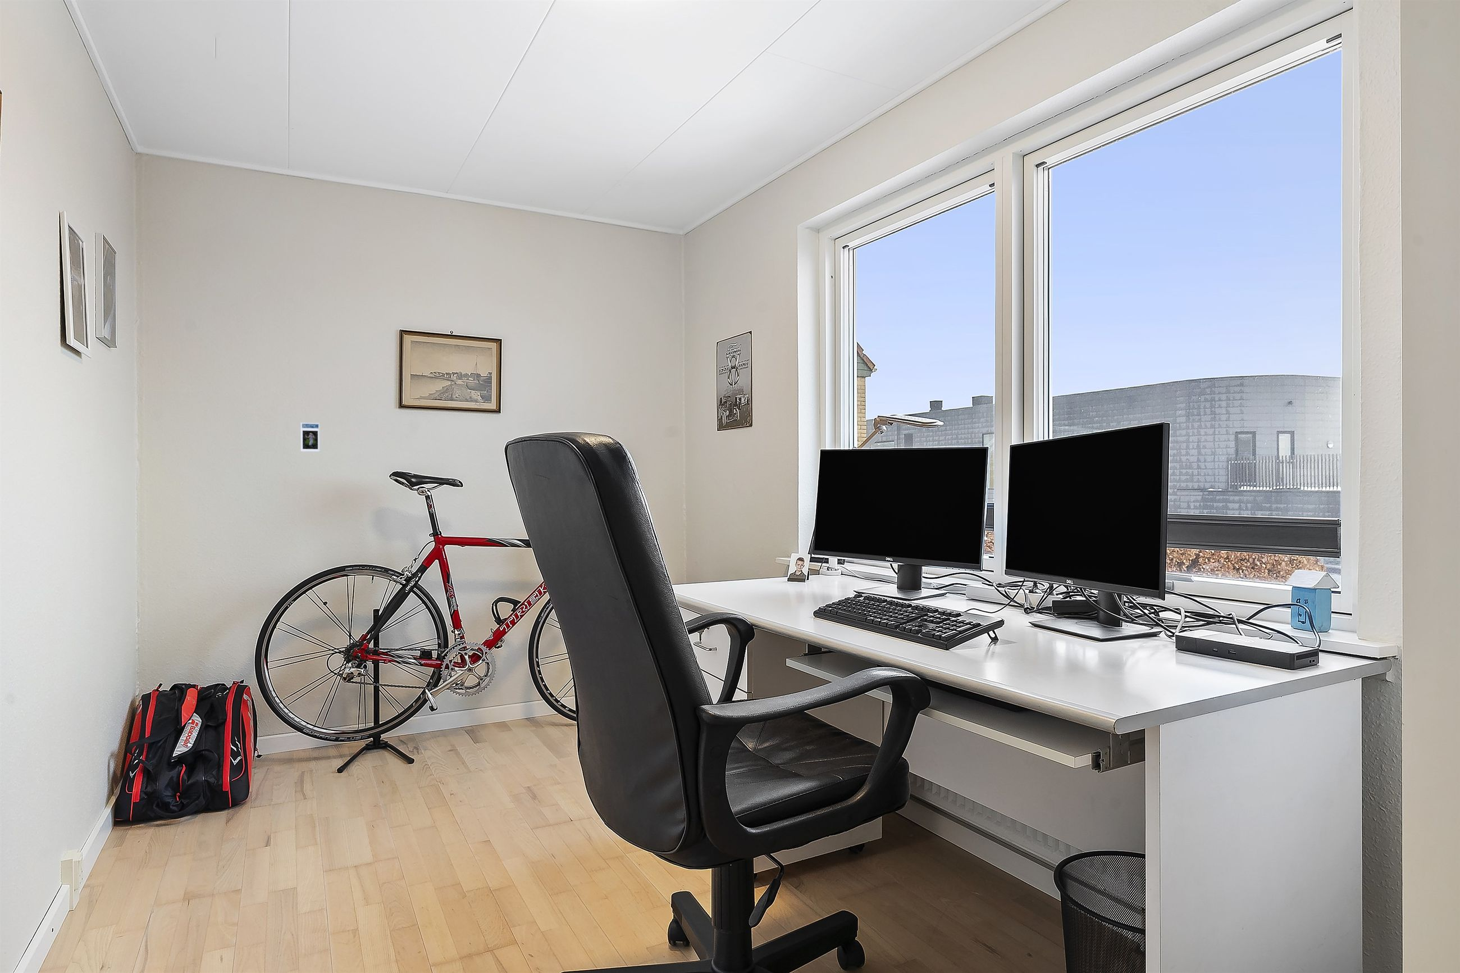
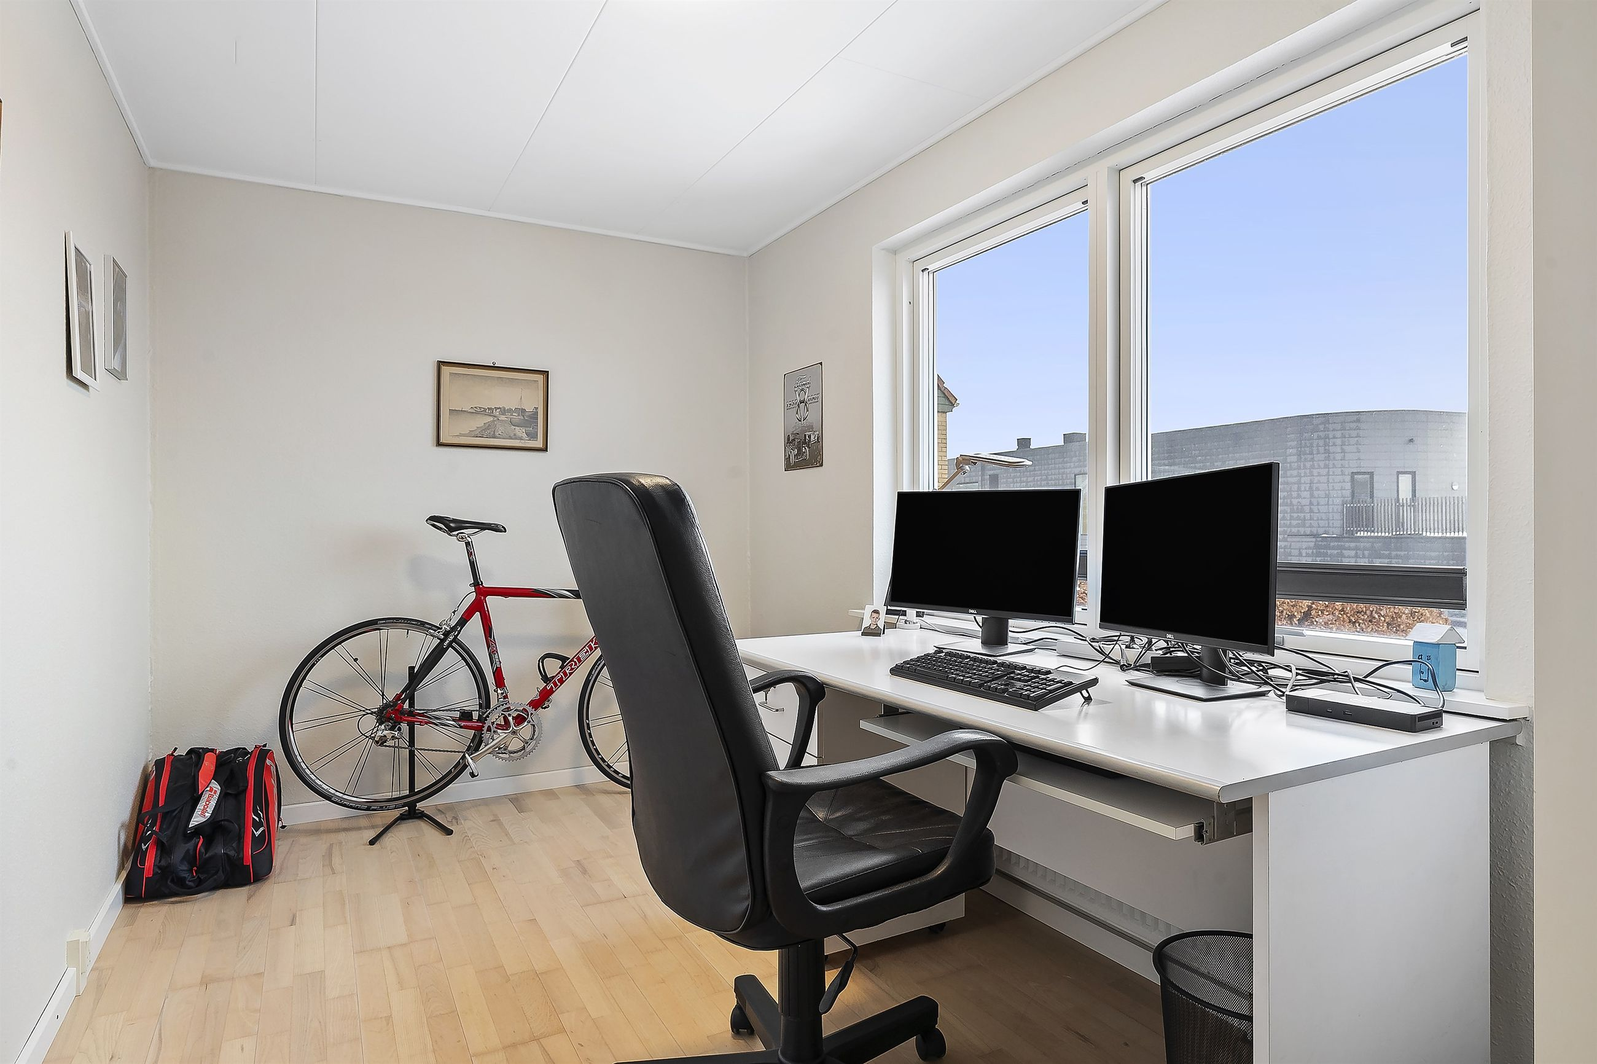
- trading card (310, 437)
